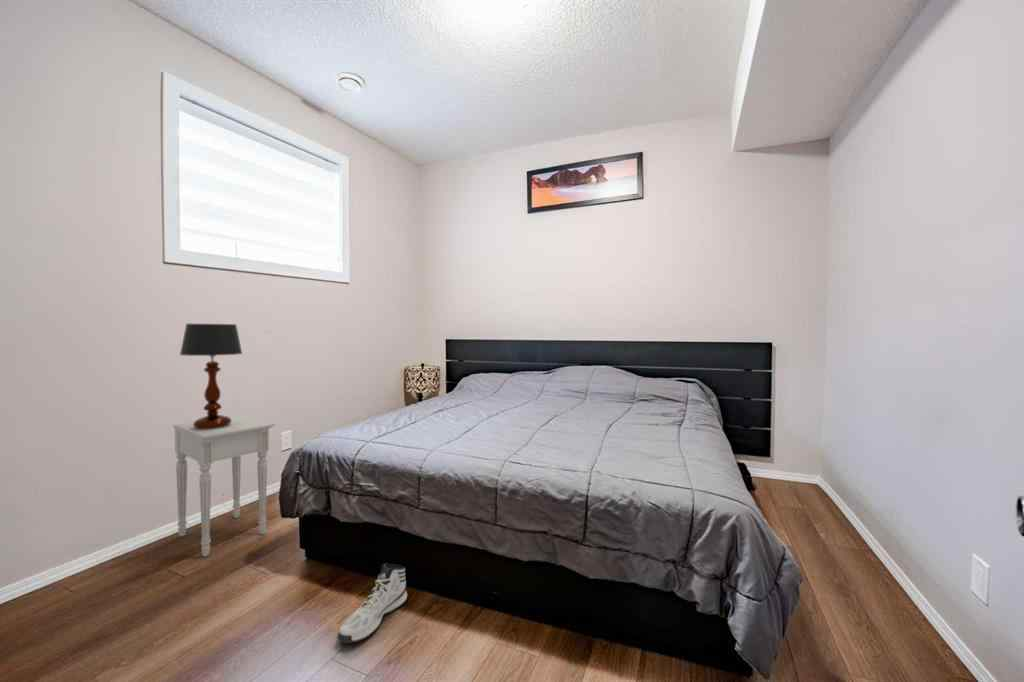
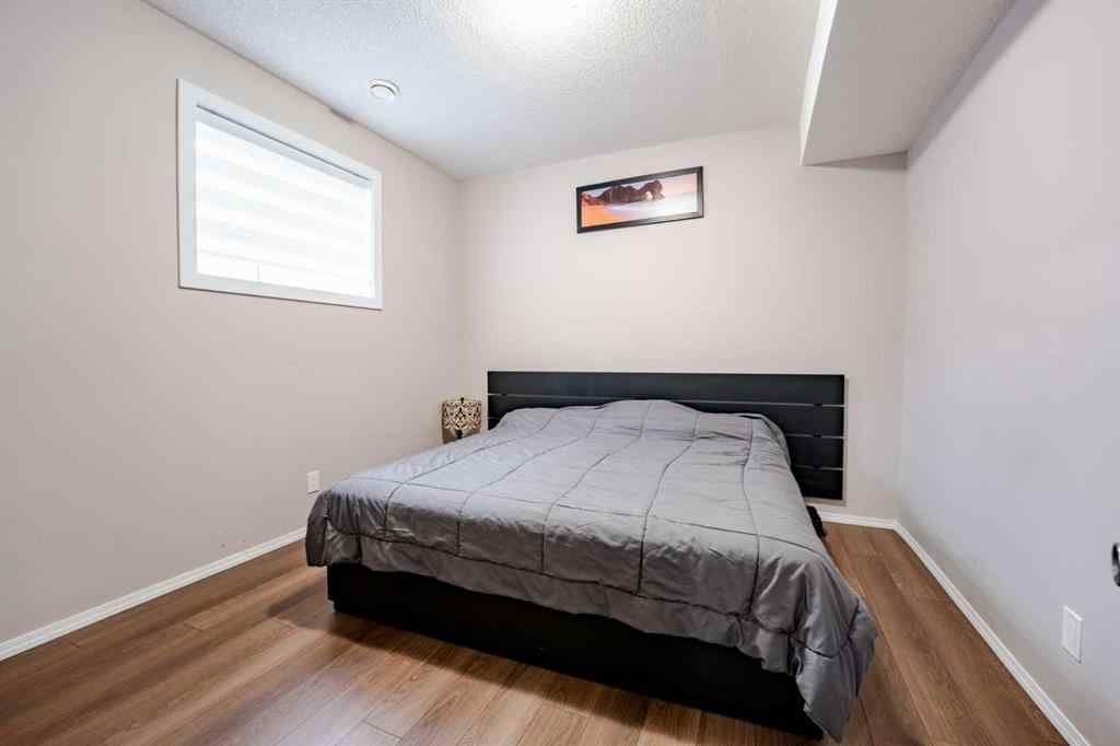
- nightstand (232, 475)
- table lamp (212, 375)
- sneaker (373, 594)
